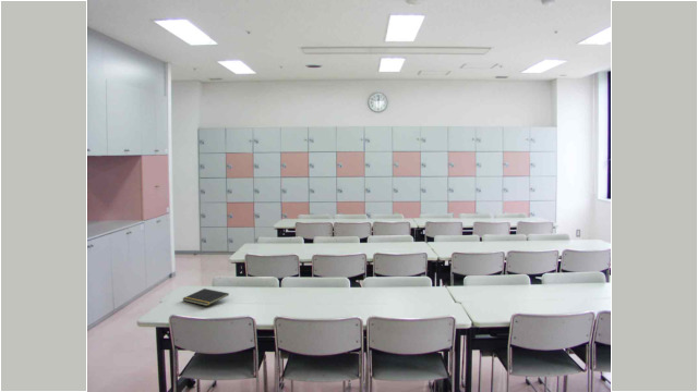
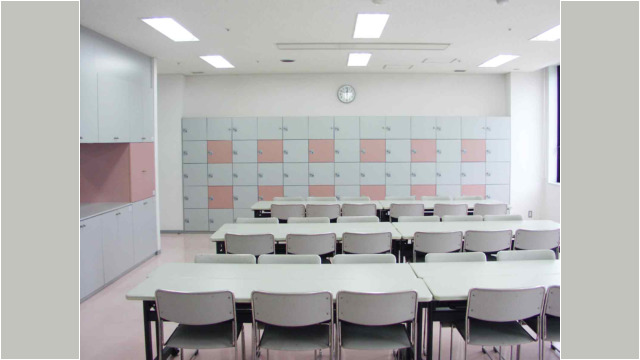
- notepad (205, 296)
